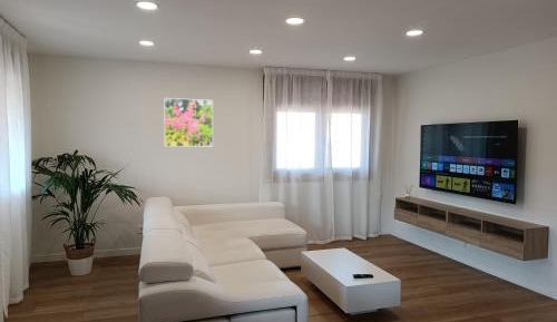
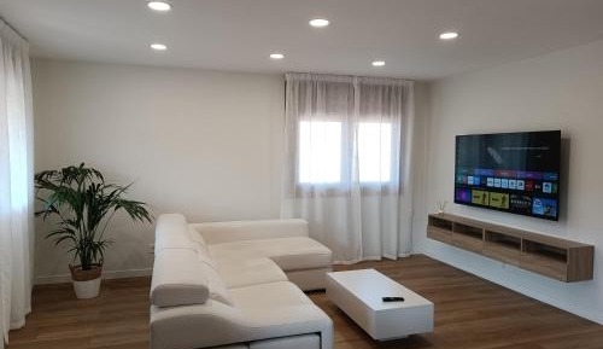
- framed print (188, 123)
